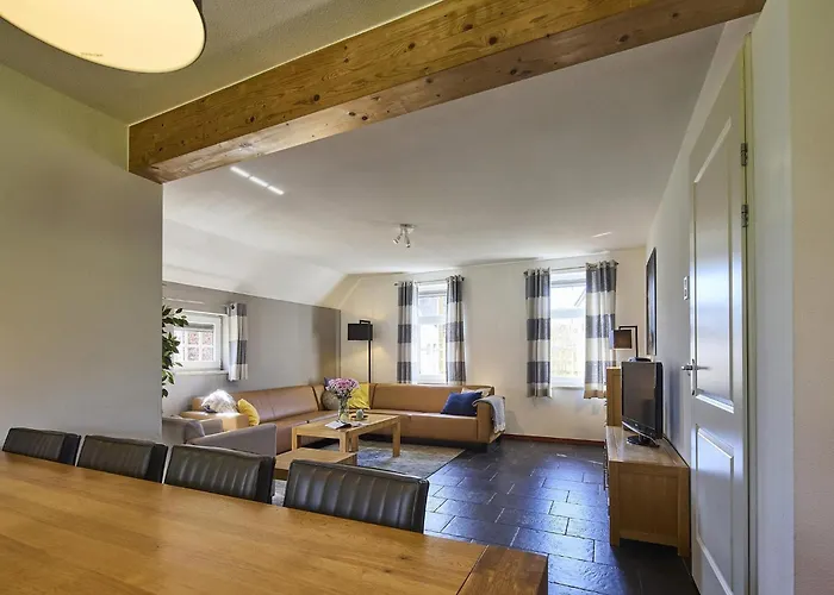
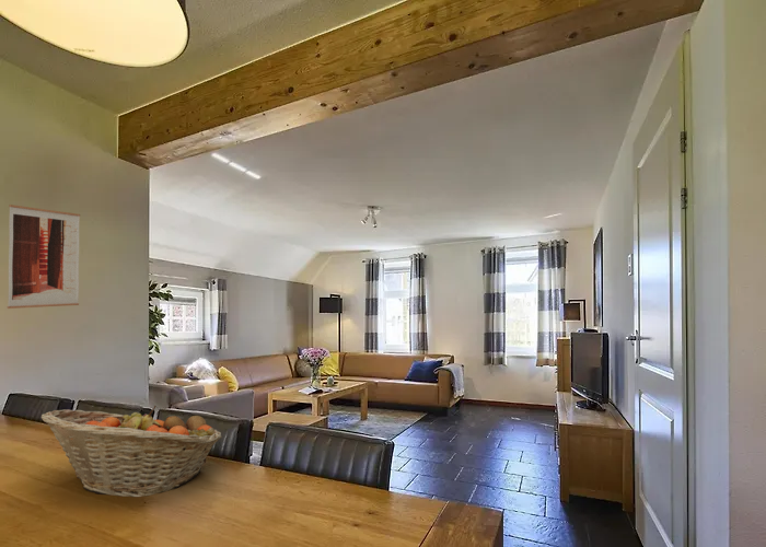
+ wall art (46, 258)
+ fruit basket (135, 439)
